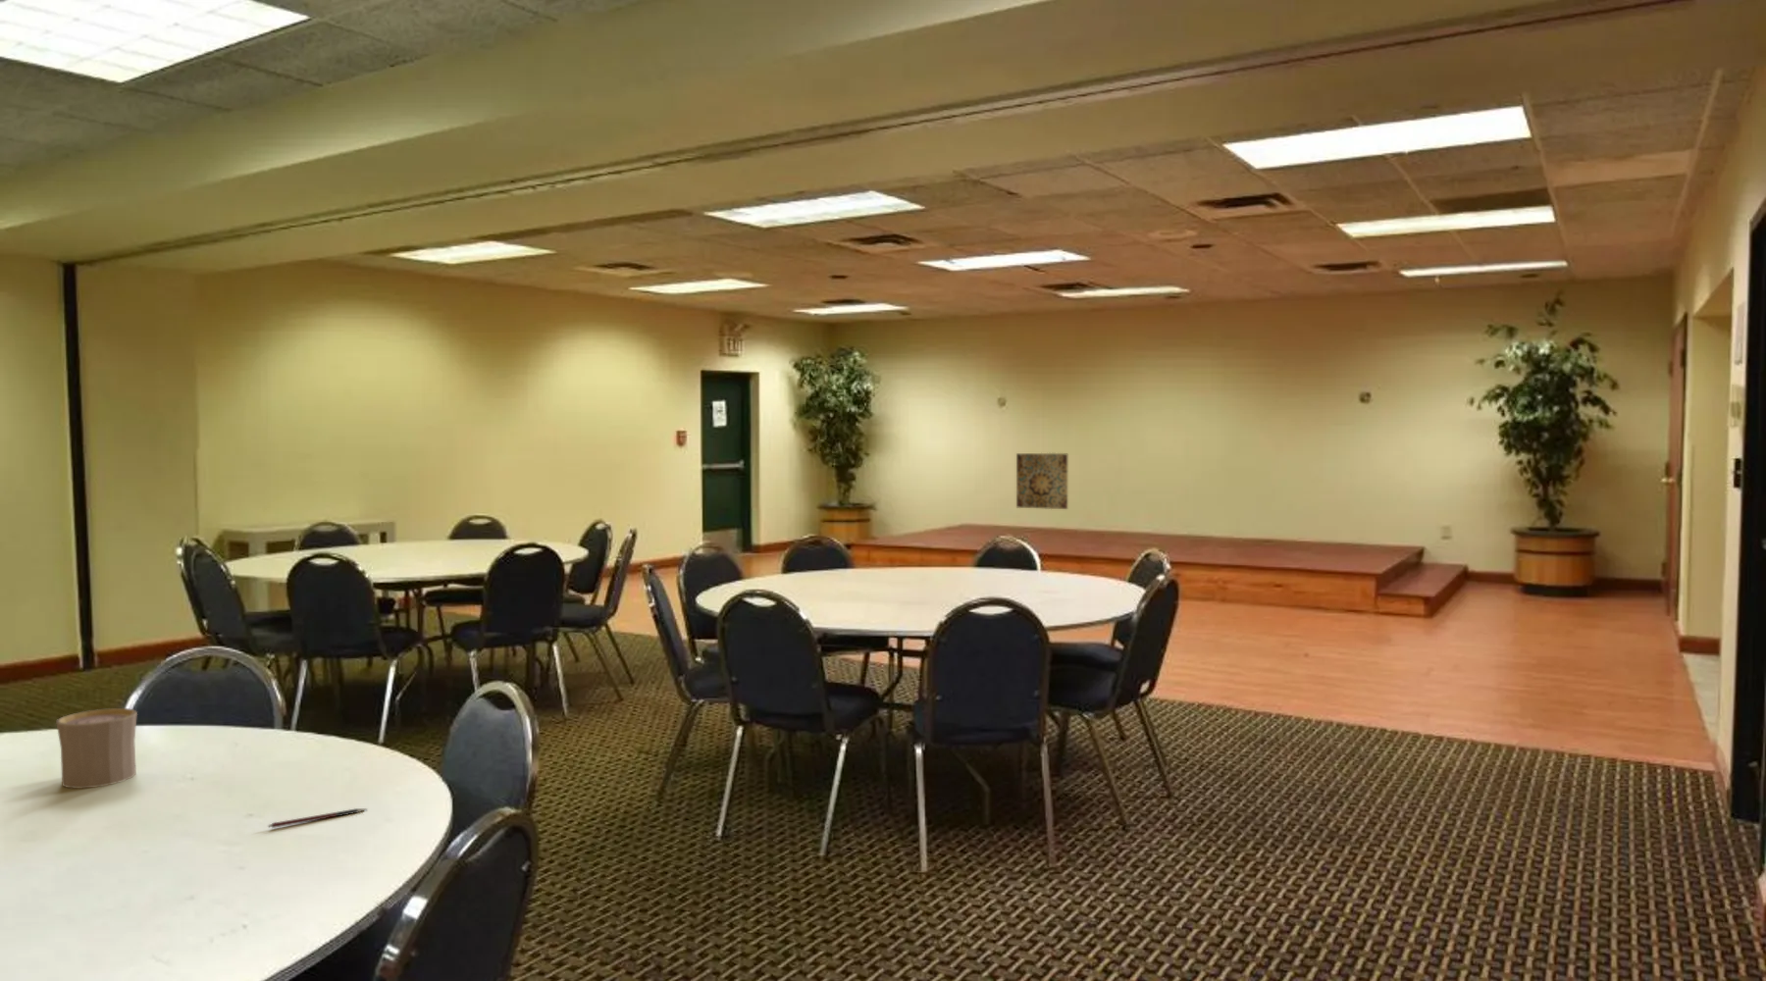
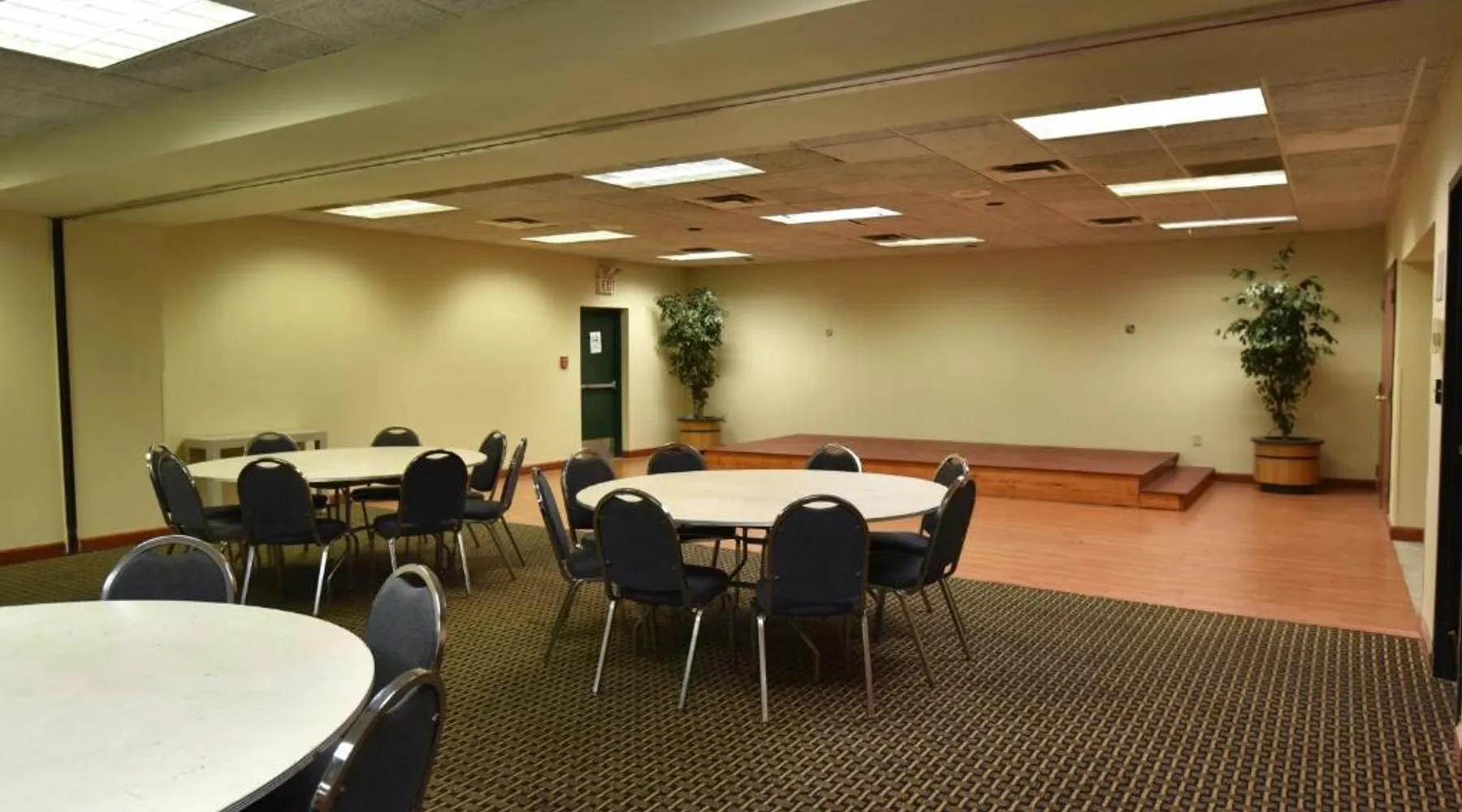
- cup (98, 748)
- wall art (1041, 481)
- pen (319, 817)
